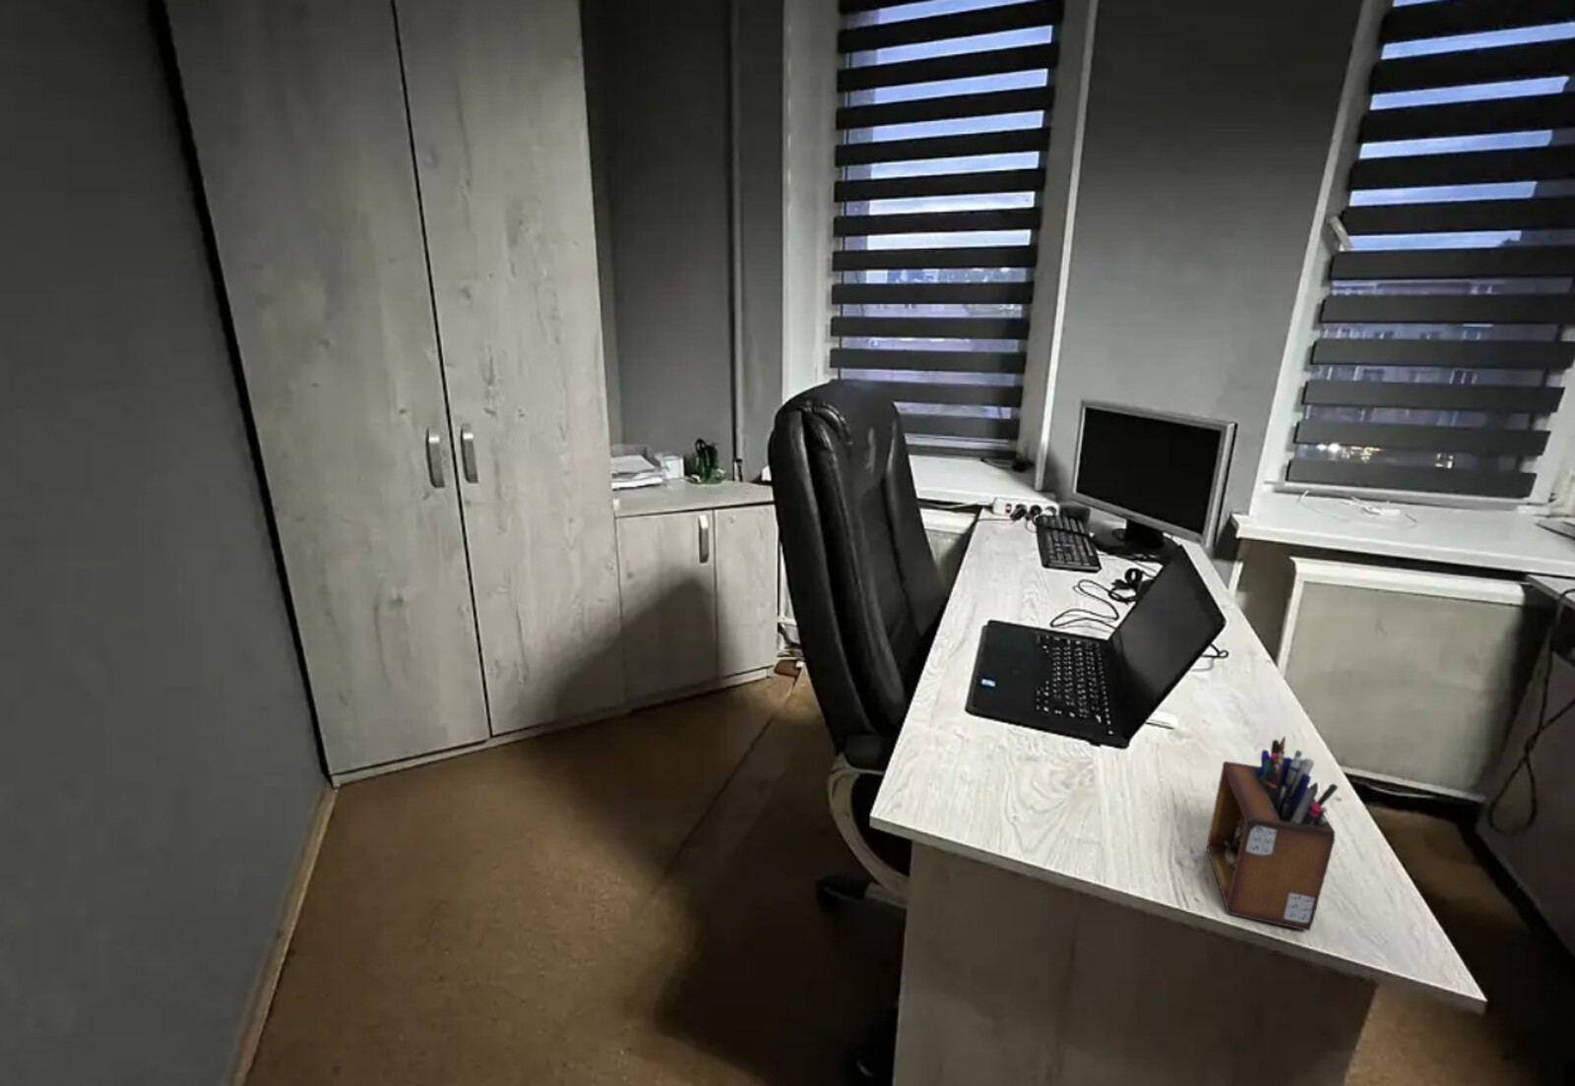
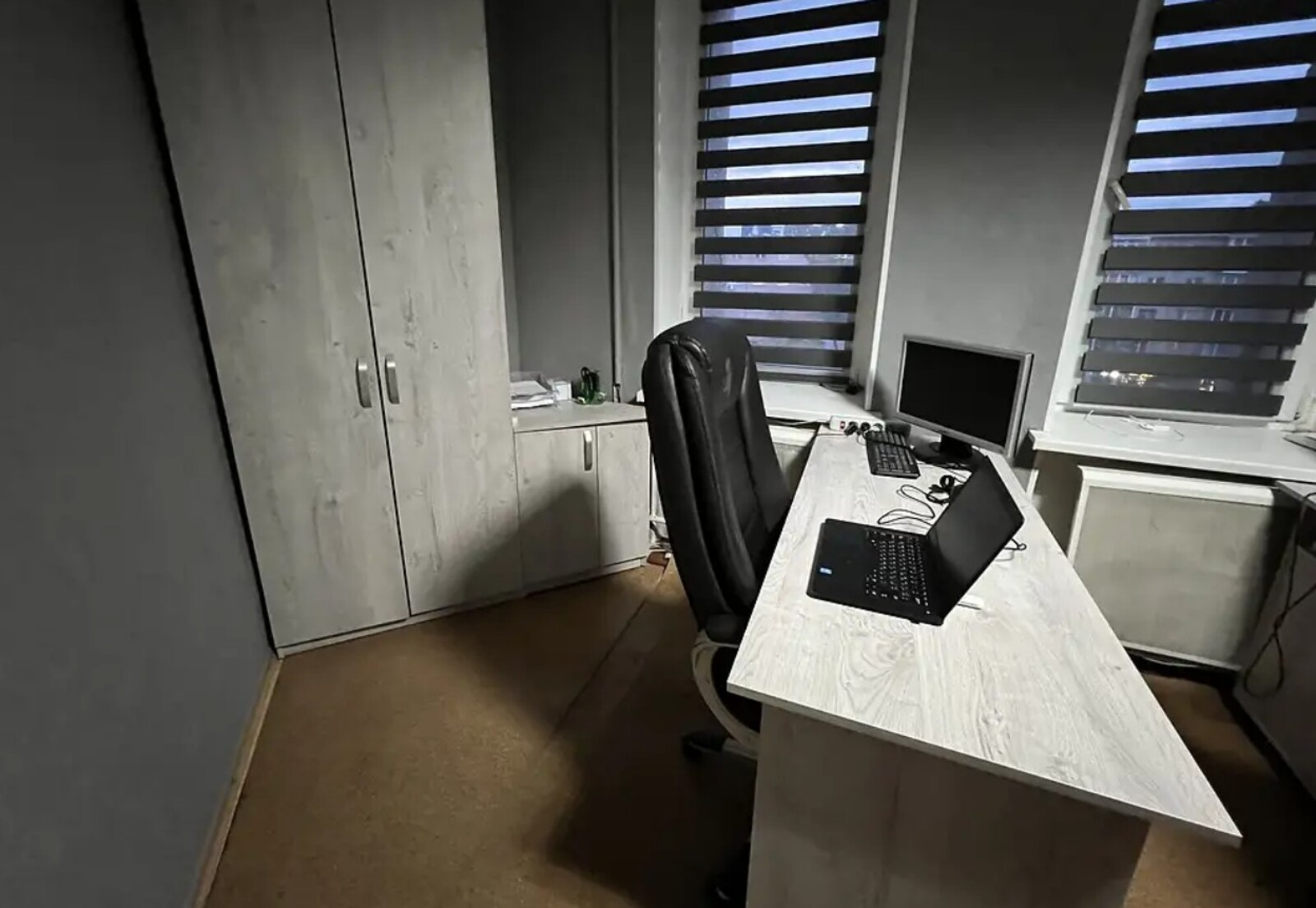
- desk organizer (1269, 823)
